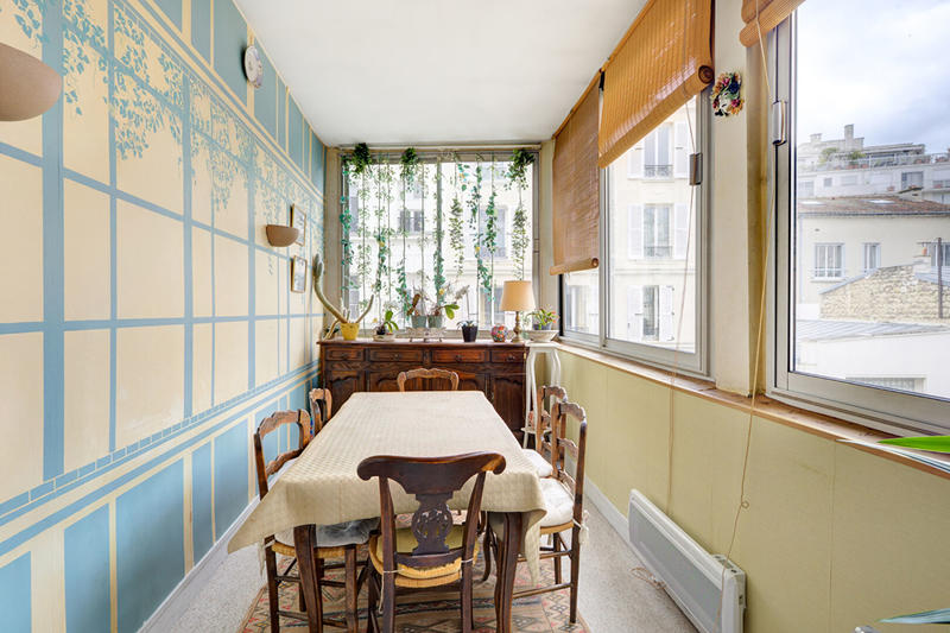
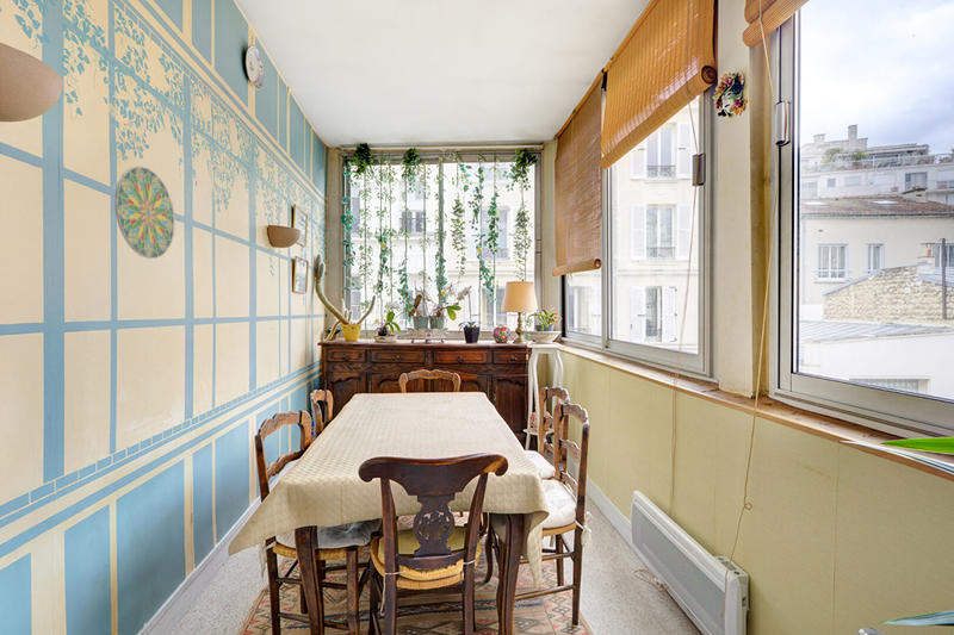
+ decorative plate (148, 213)
